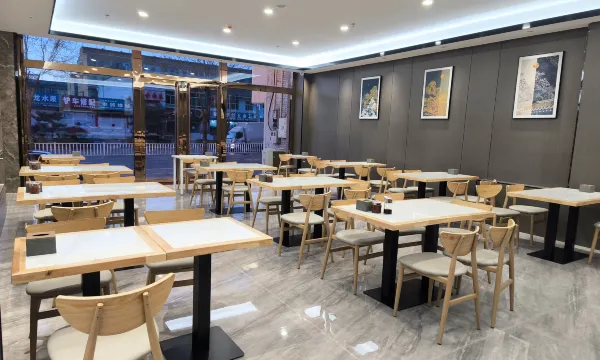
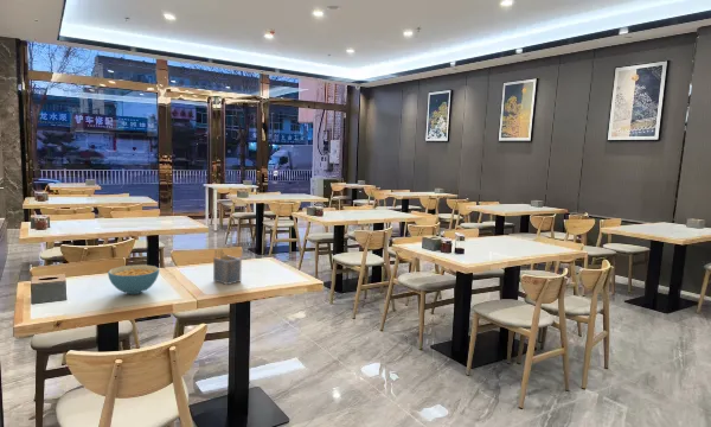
+ cereal bowl (134, 281)
+ napkin holder (226, 265)
